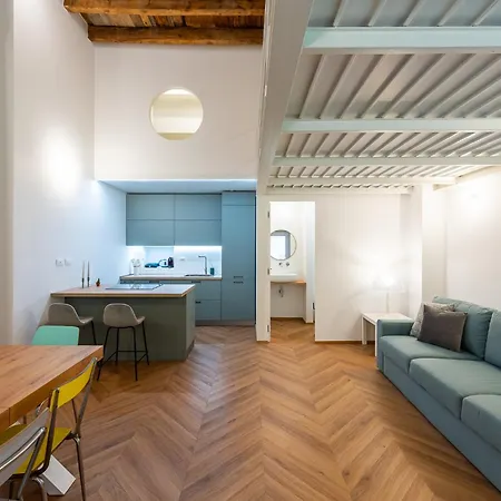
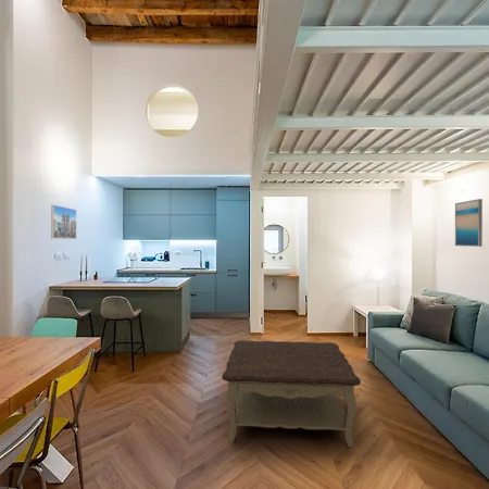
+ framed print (64, 223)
+ coffee table (287, 385)
+ wall art (467, 224)
